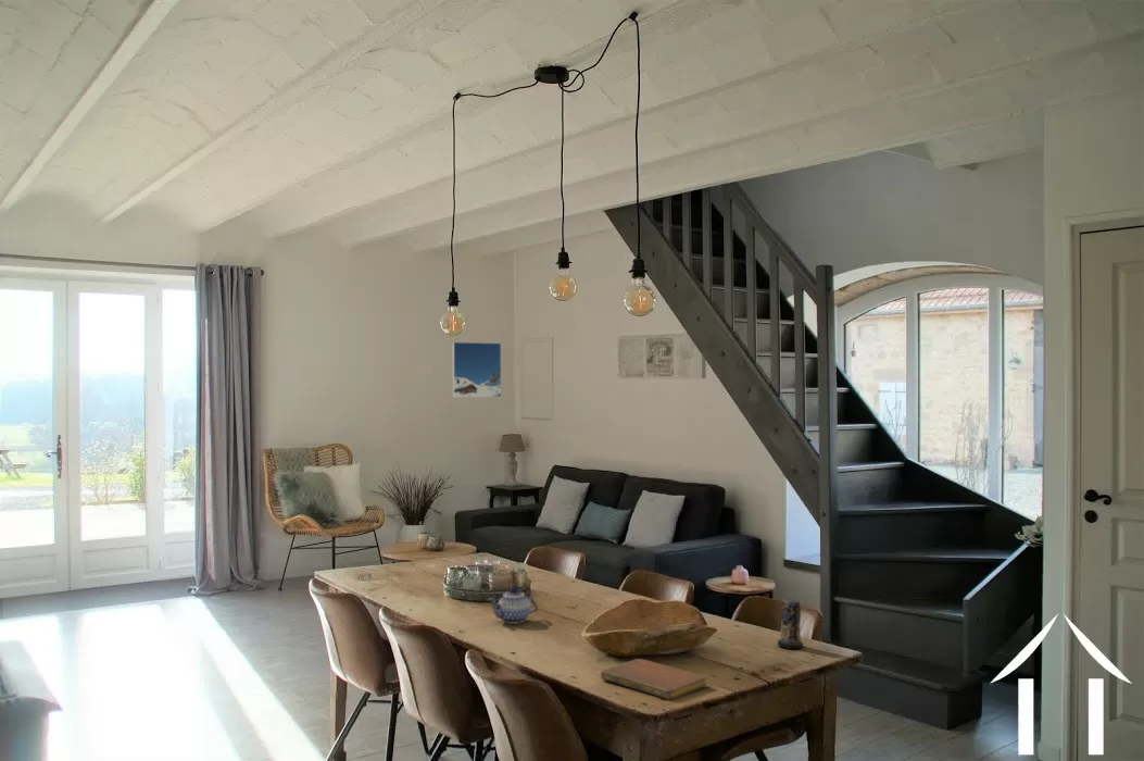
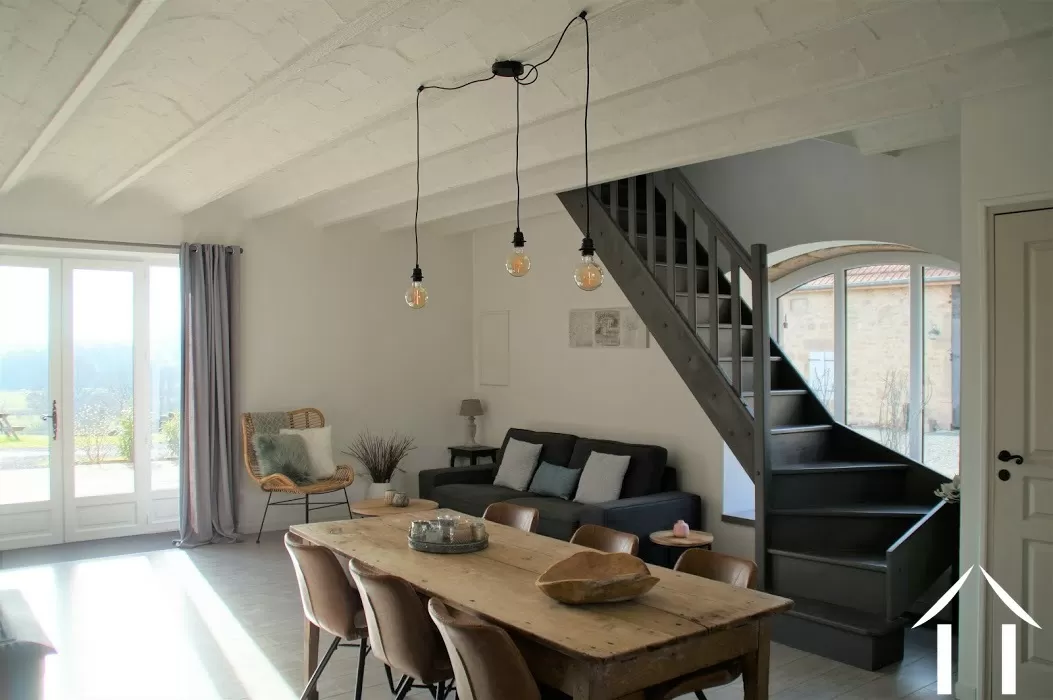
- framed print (477, 370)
- notebook (653, 677)
- candle (790, 622)
- teapot (513, 603)
